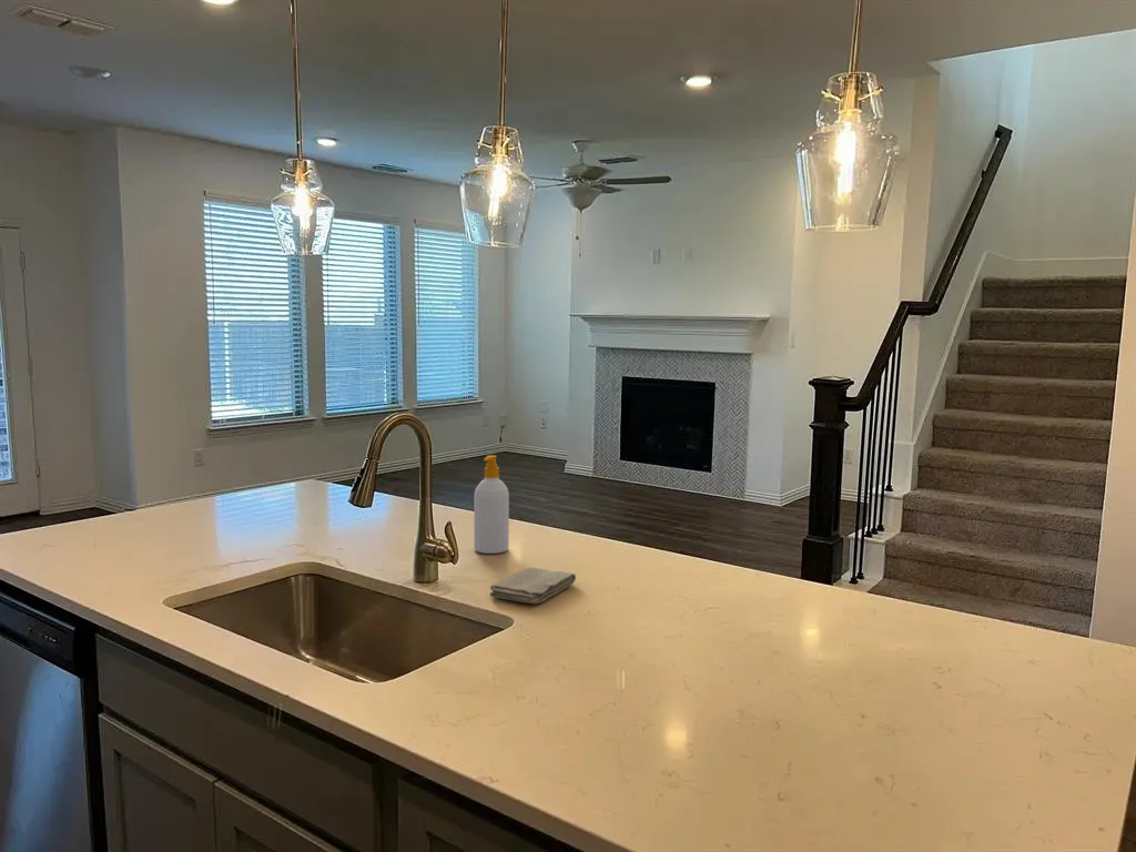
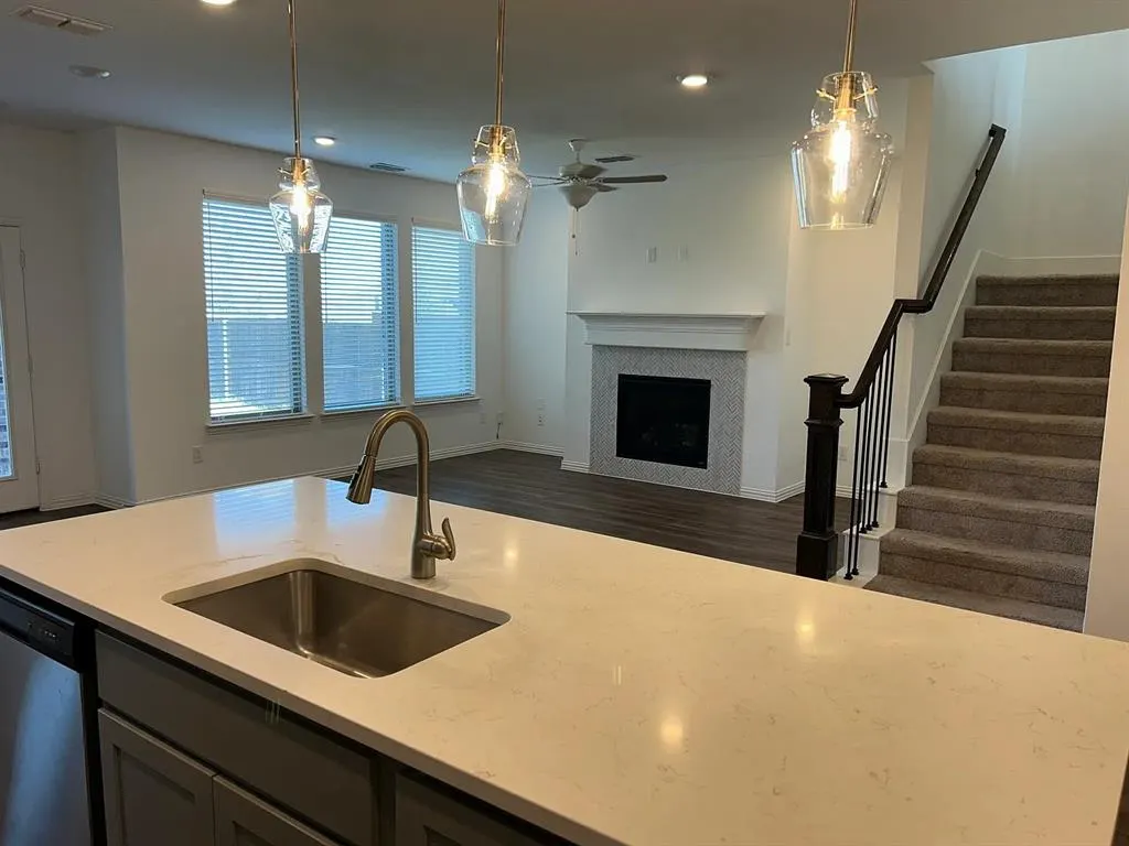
- soap bottle (490, 503)
- washcloth (532, 584)
